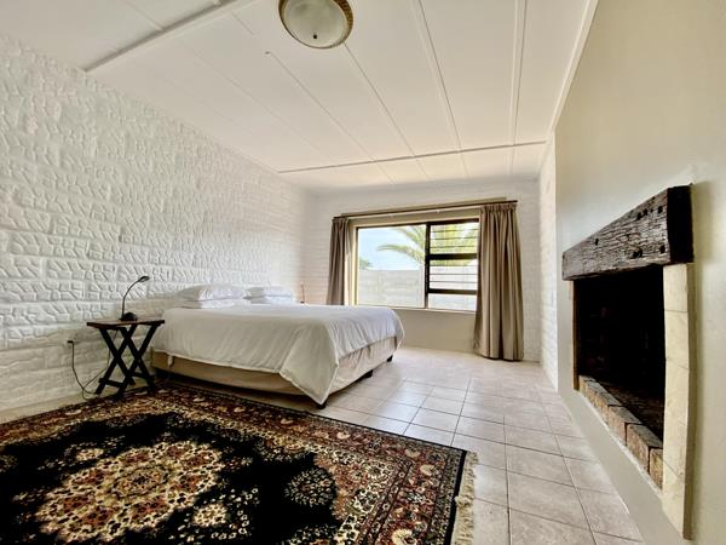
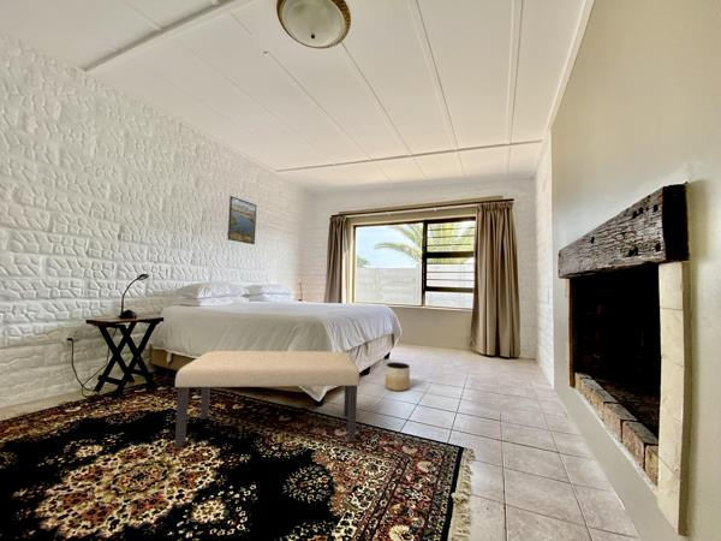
+ planter (397, 376)
+ bench (274, 385)
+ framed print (243, 221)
